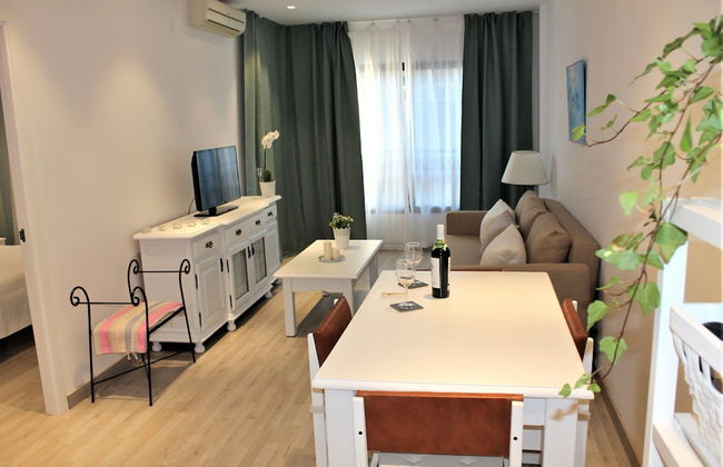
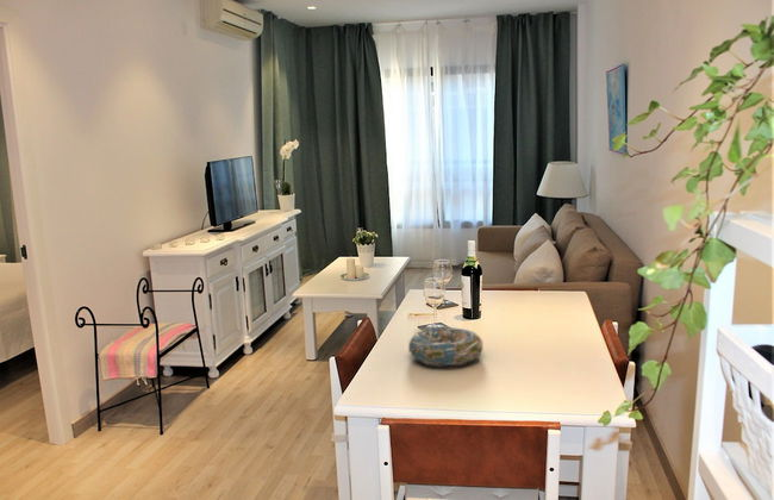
+ decorative bowl (445, 345)
